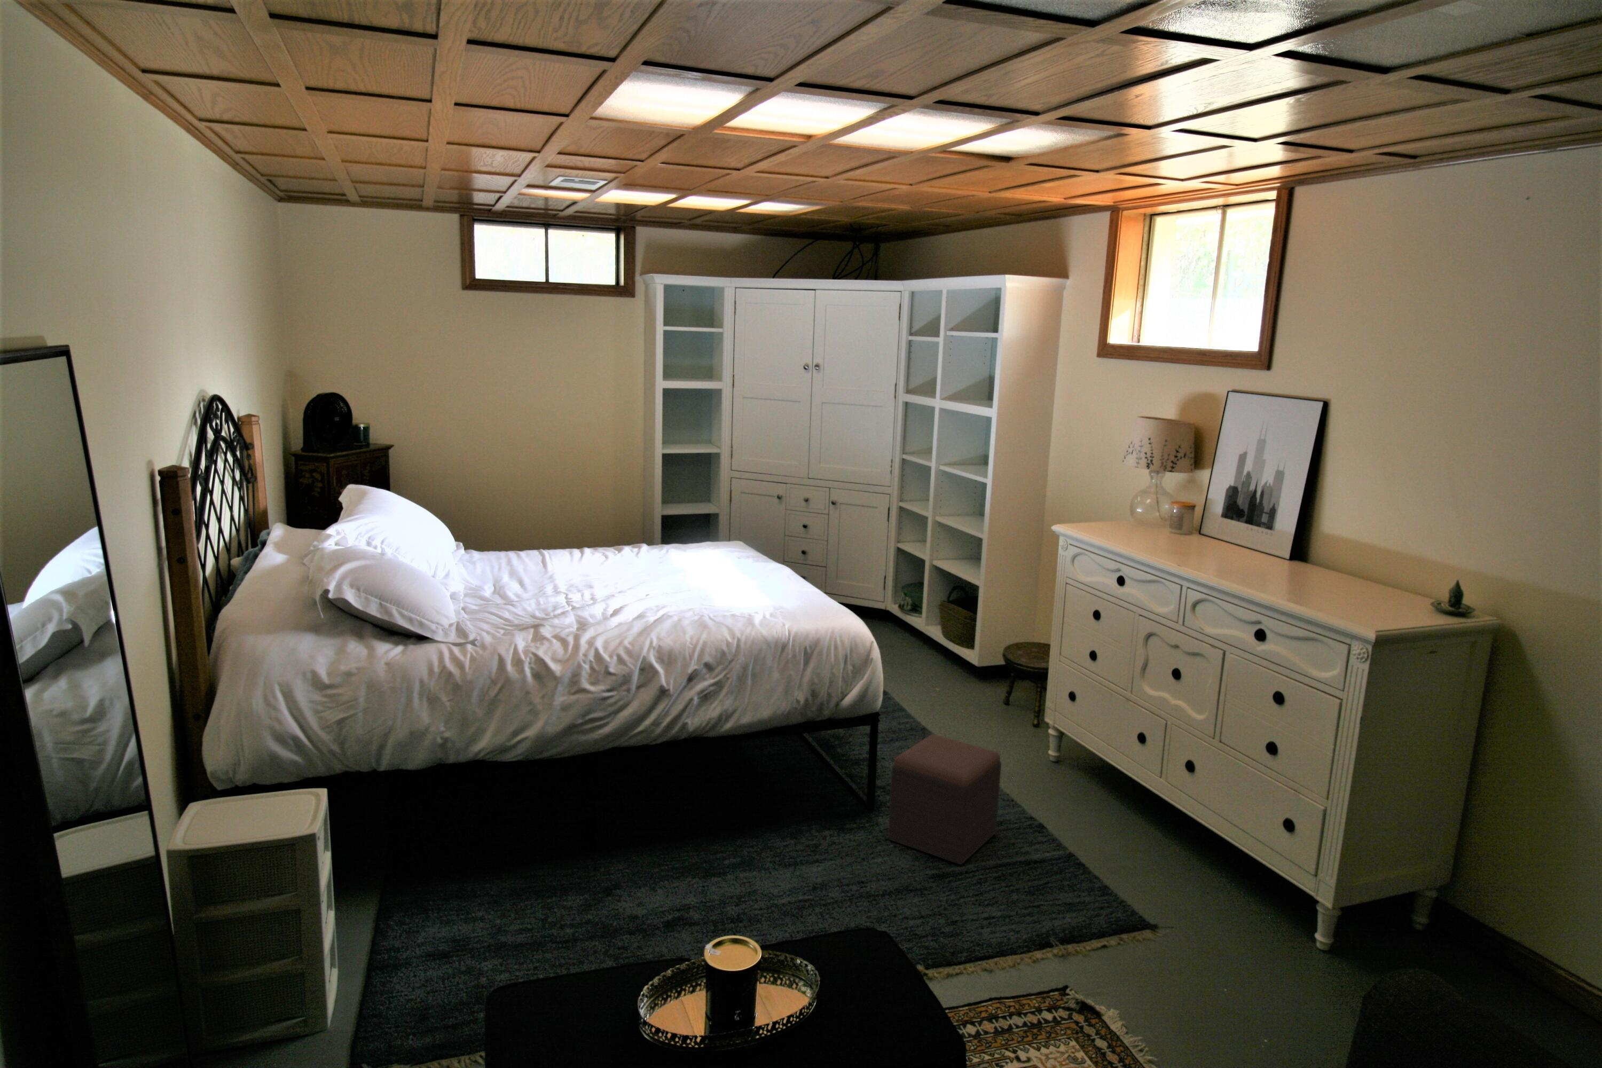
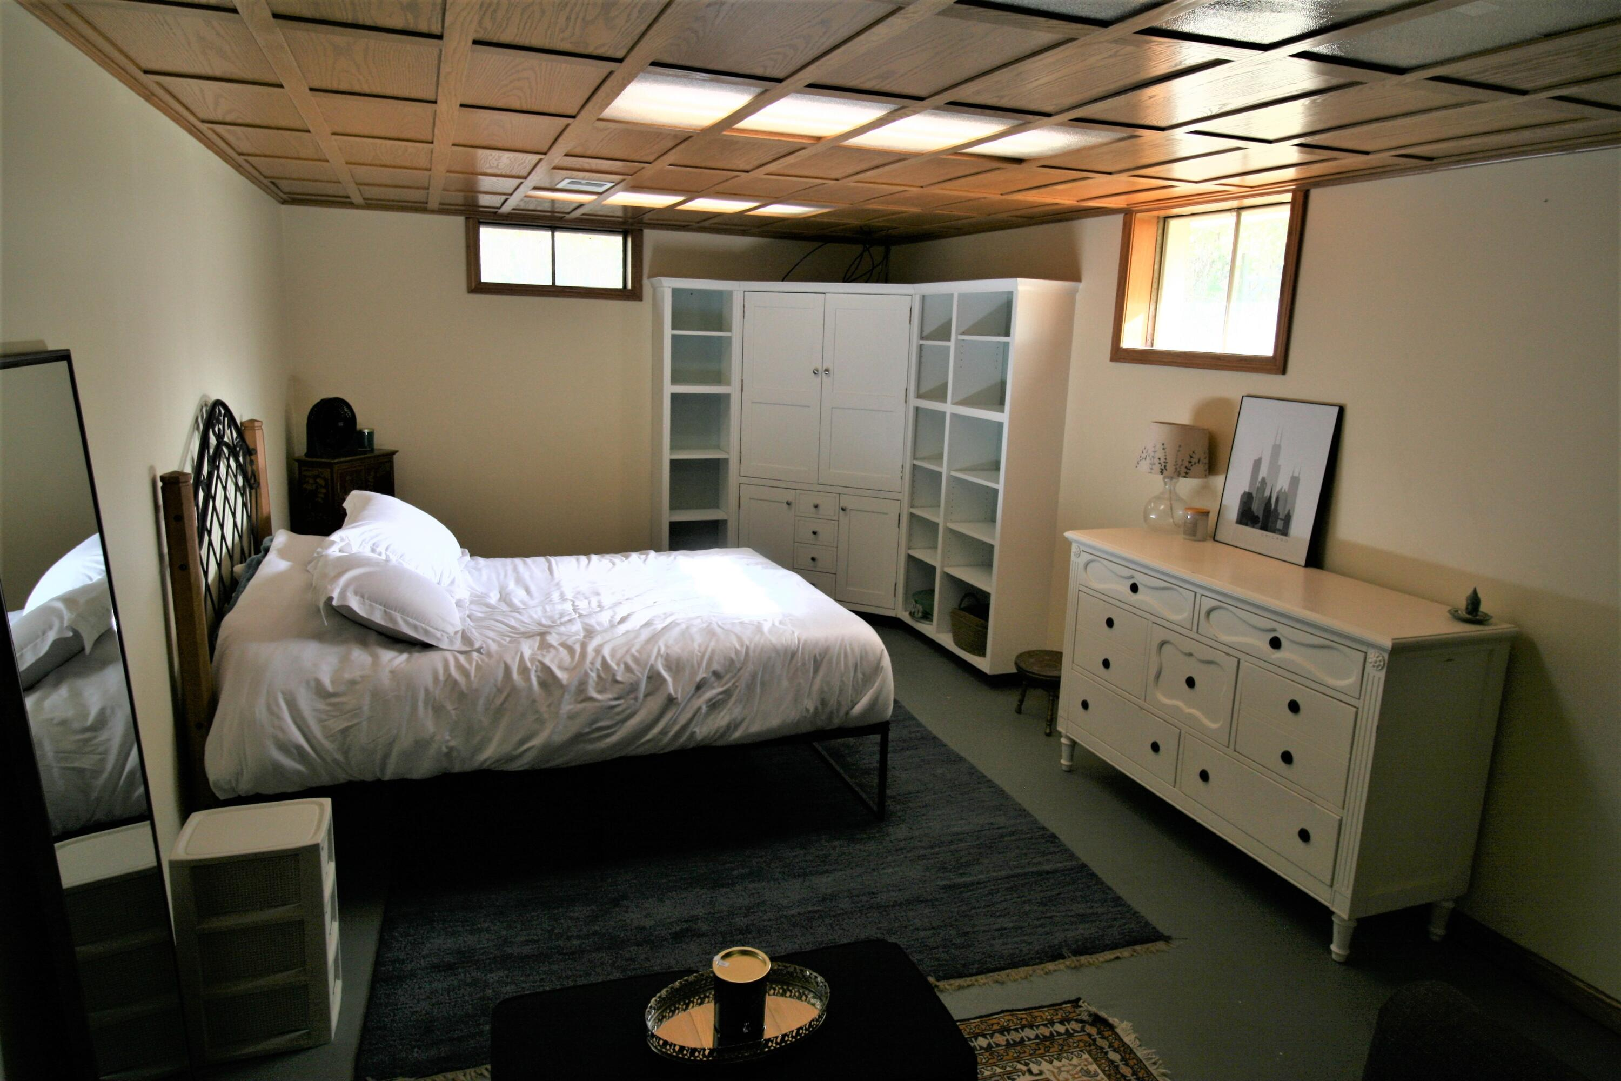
- footstool (945, 794)
